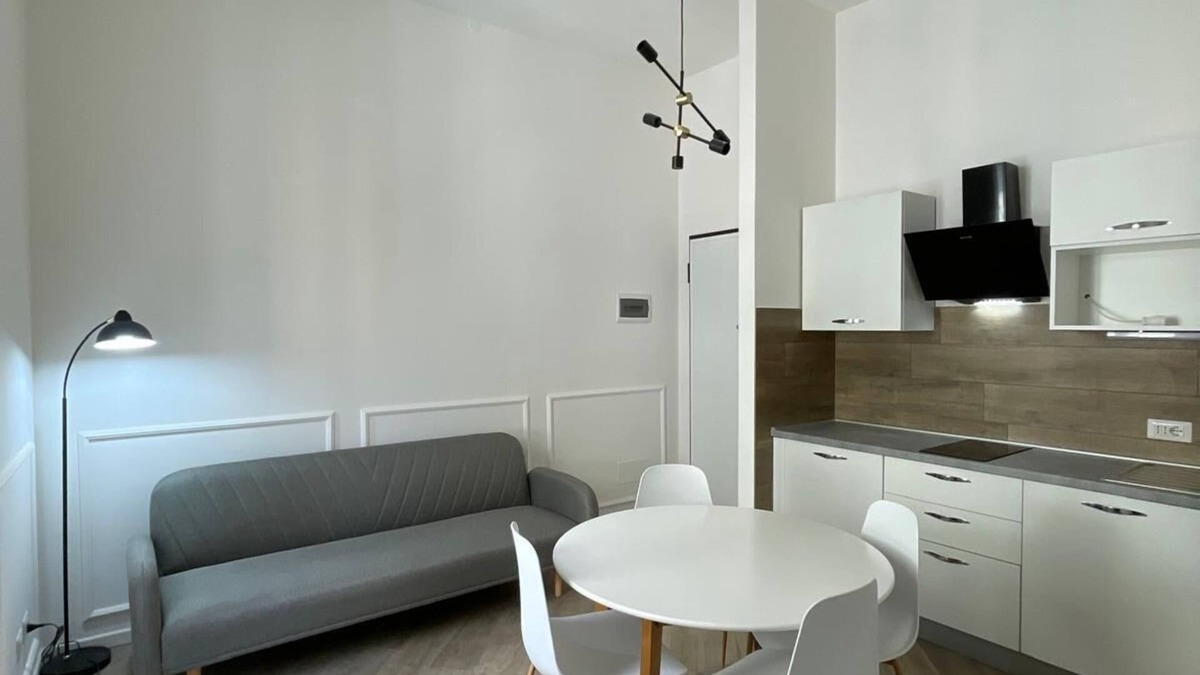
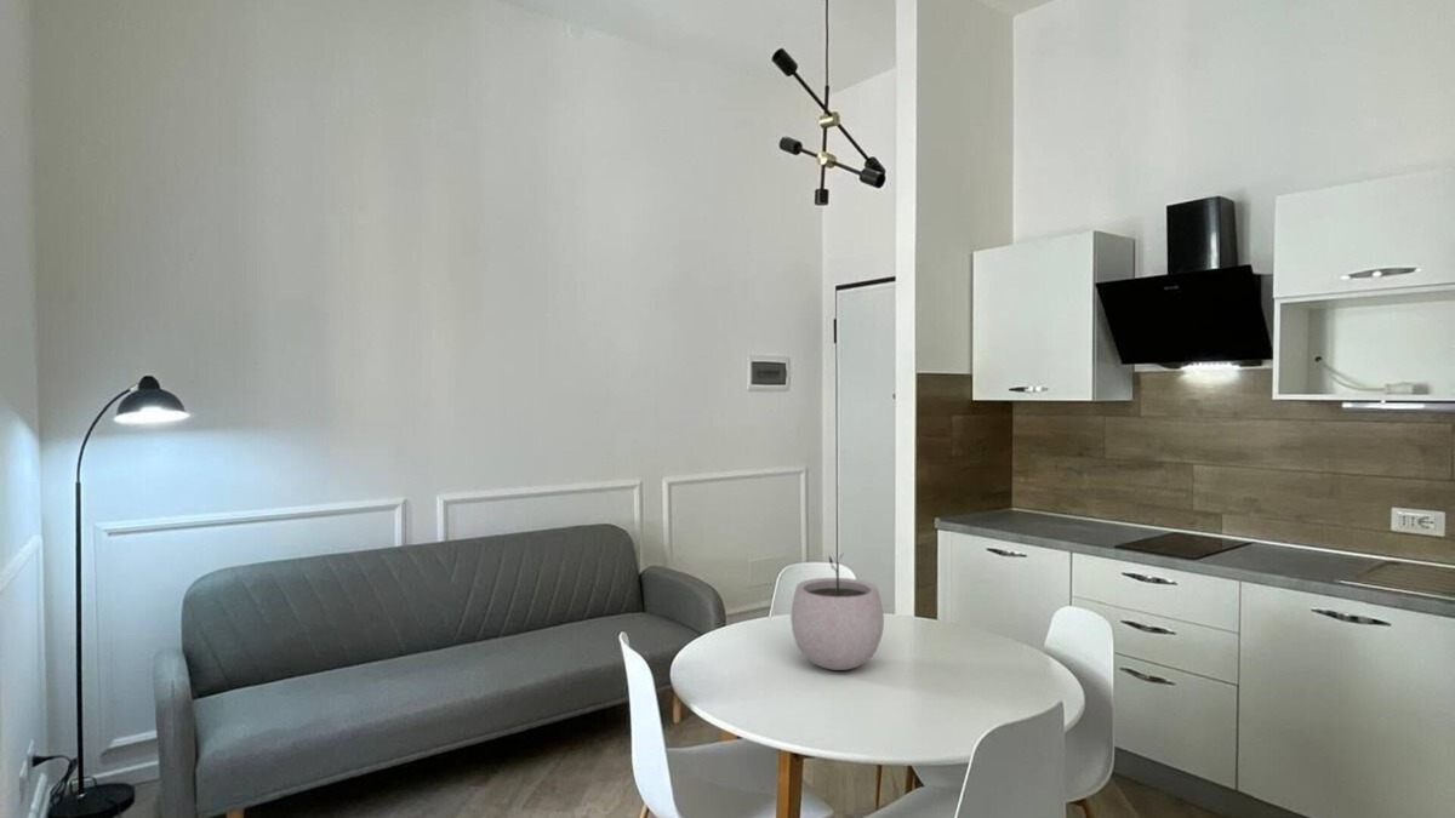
+ plant pot (837, 608)
